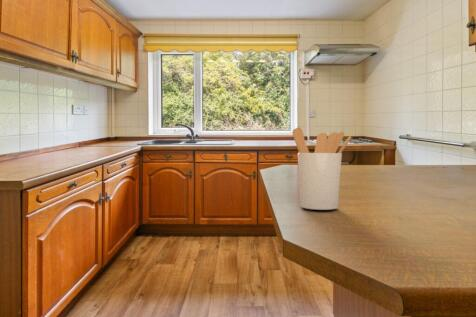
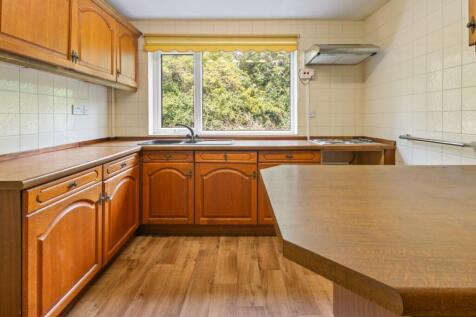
- utensil holder (322, 166)
